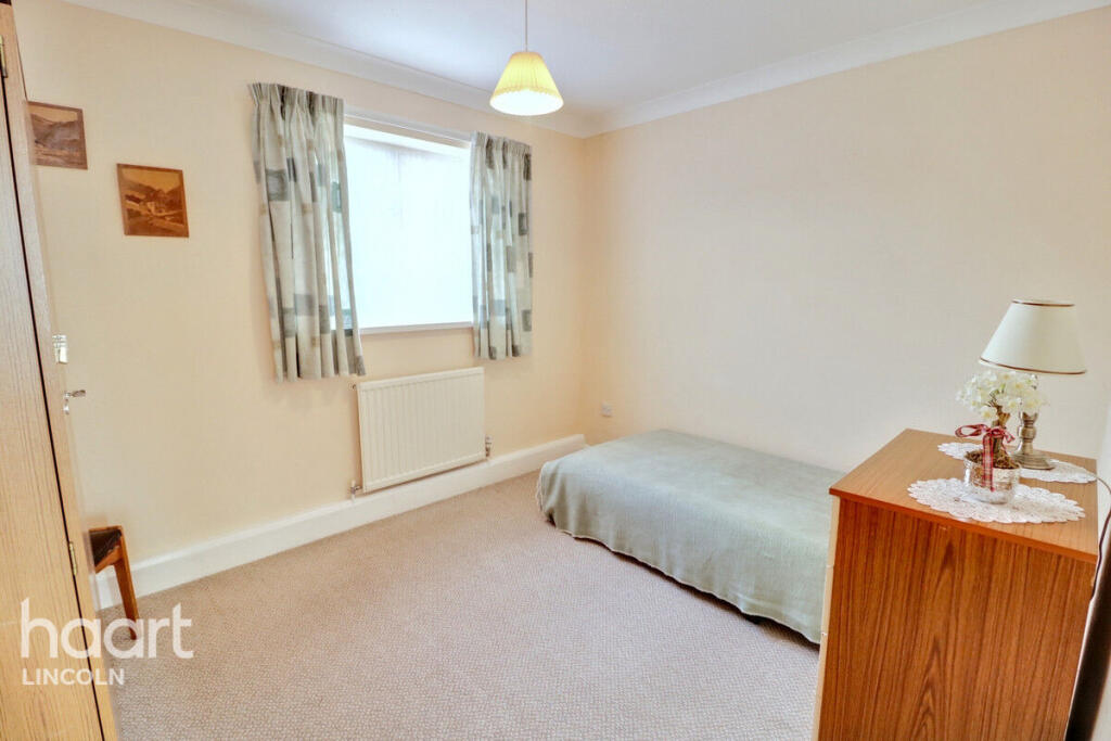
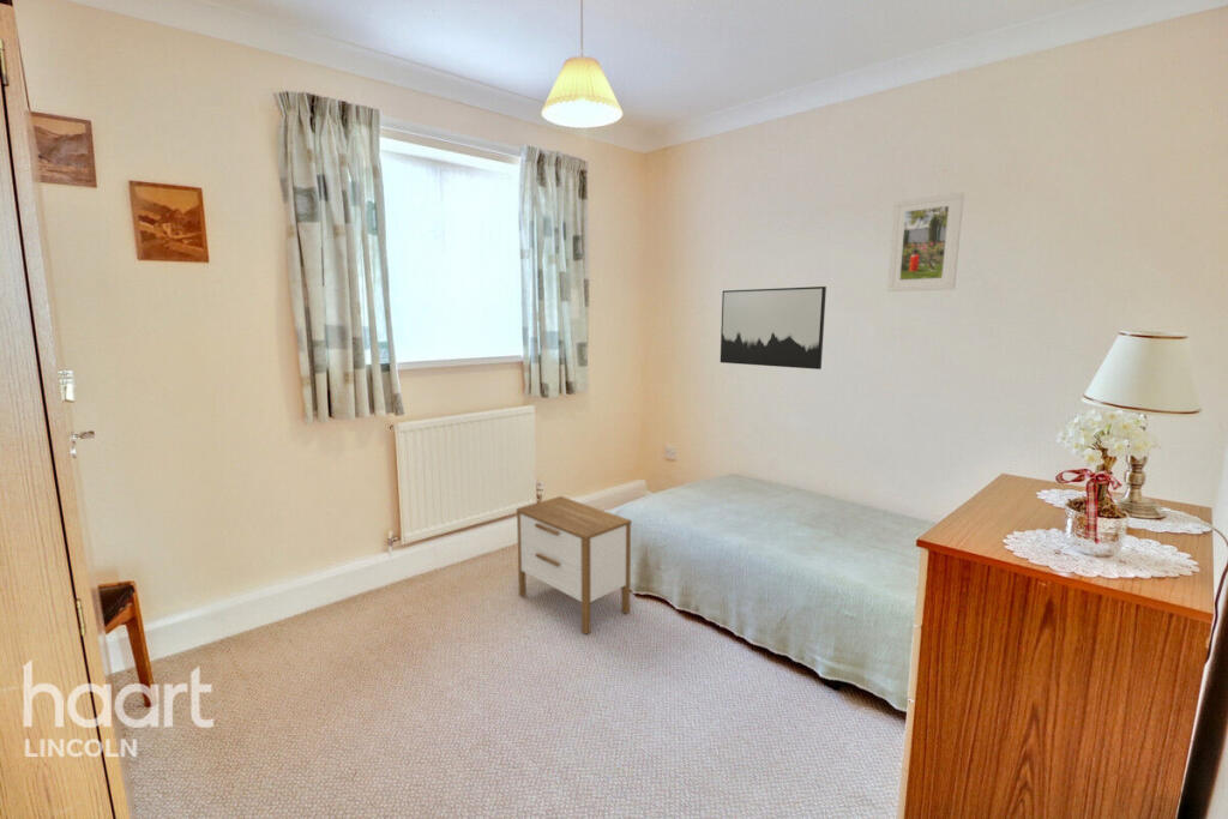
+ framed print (923, 243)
+ nightstand (571, 559)
+ wall art (769, 327)
